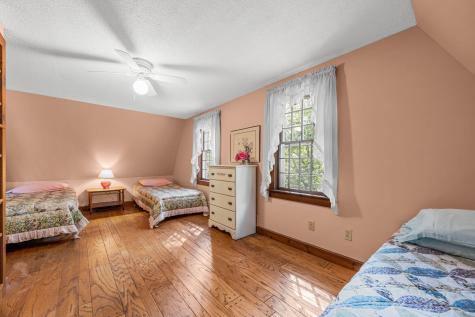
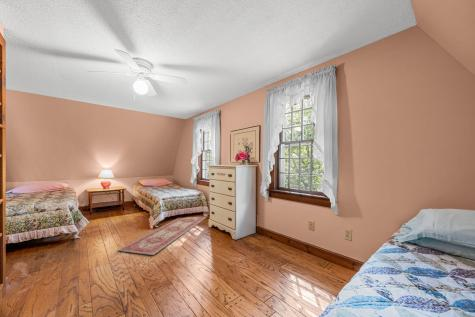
+ rug (174, 228)
